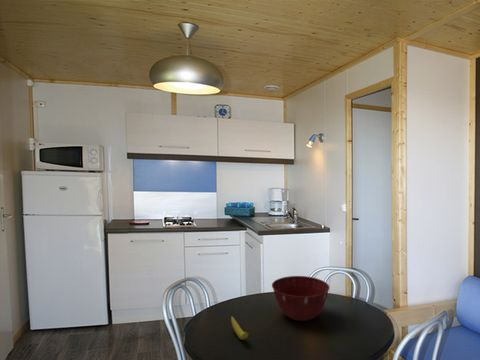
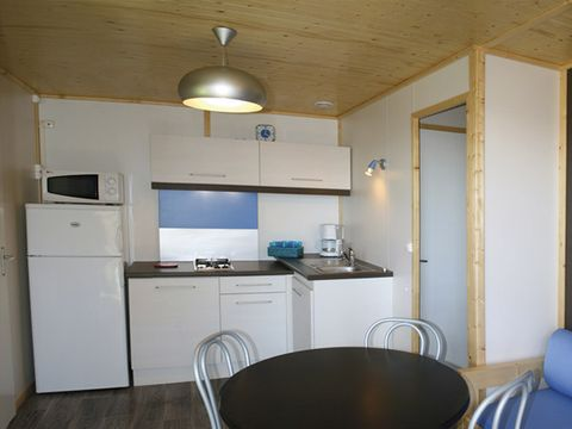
- banana (239, 329)
- mixing bowl (300, 300)
